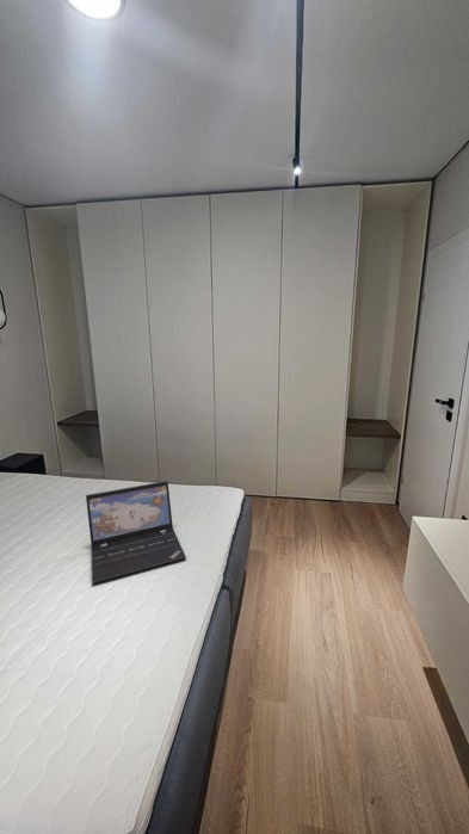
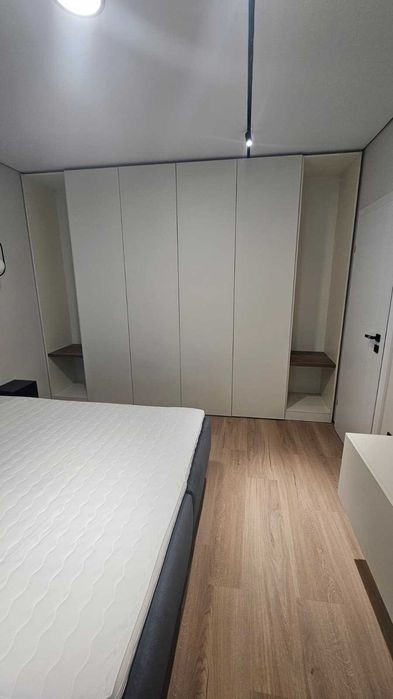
- laptop (134, 526)
